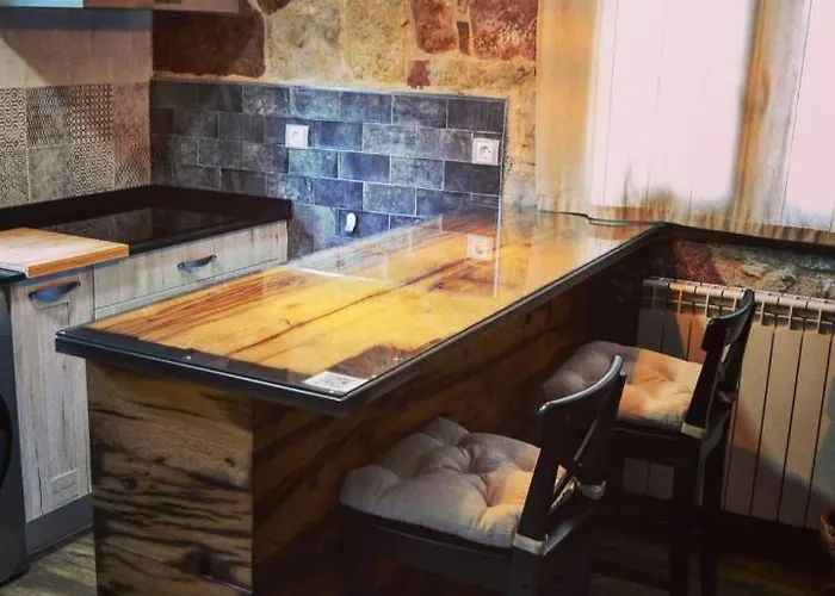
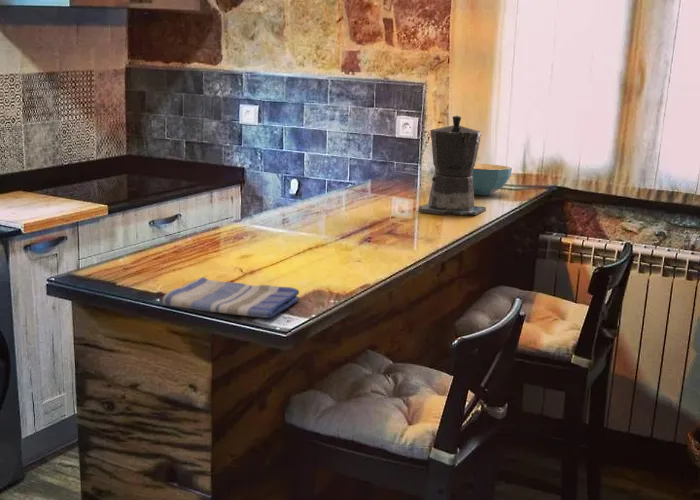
+ cereal bowl (482, 180)
+ dish towel (232, 296)
+ coffee maker (454, 163)
